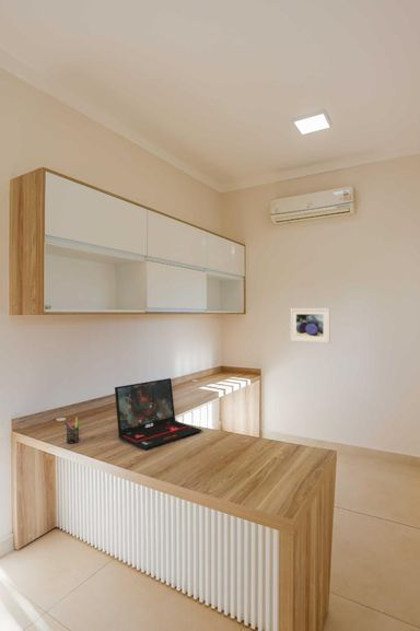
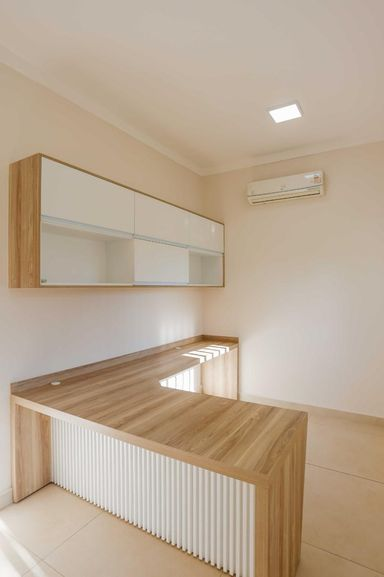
- pen holder (73, 429)
- laptop (159, 410)
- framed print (310, 325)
